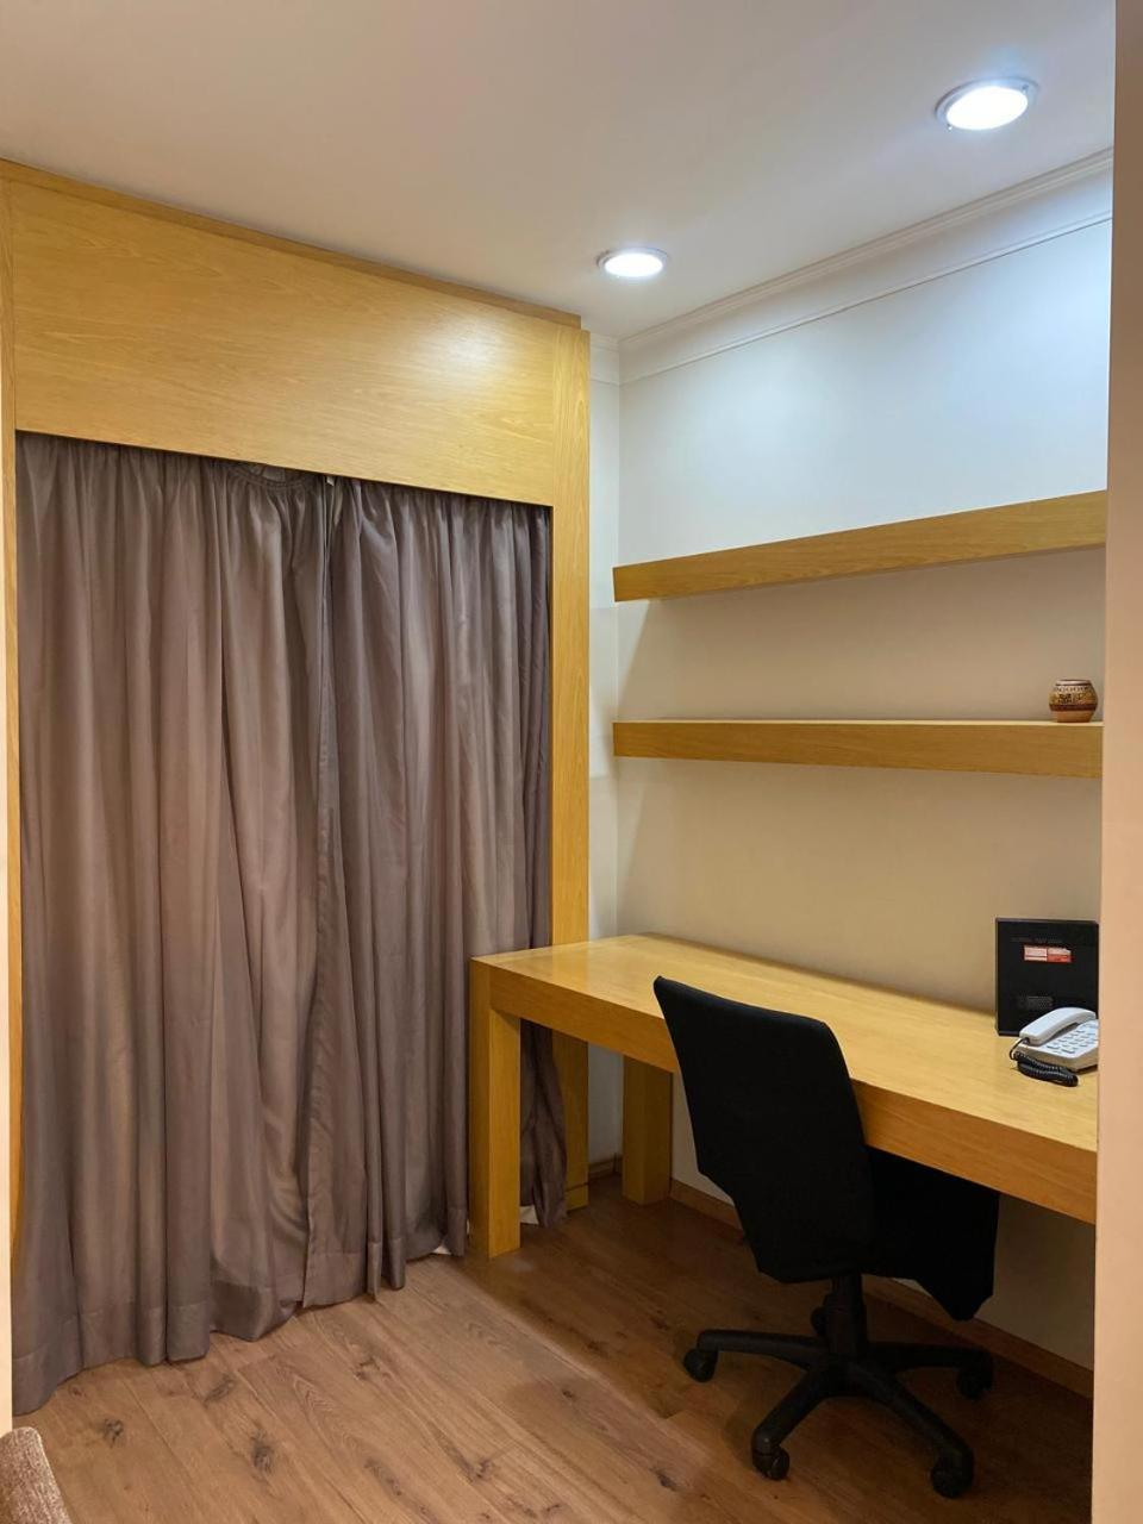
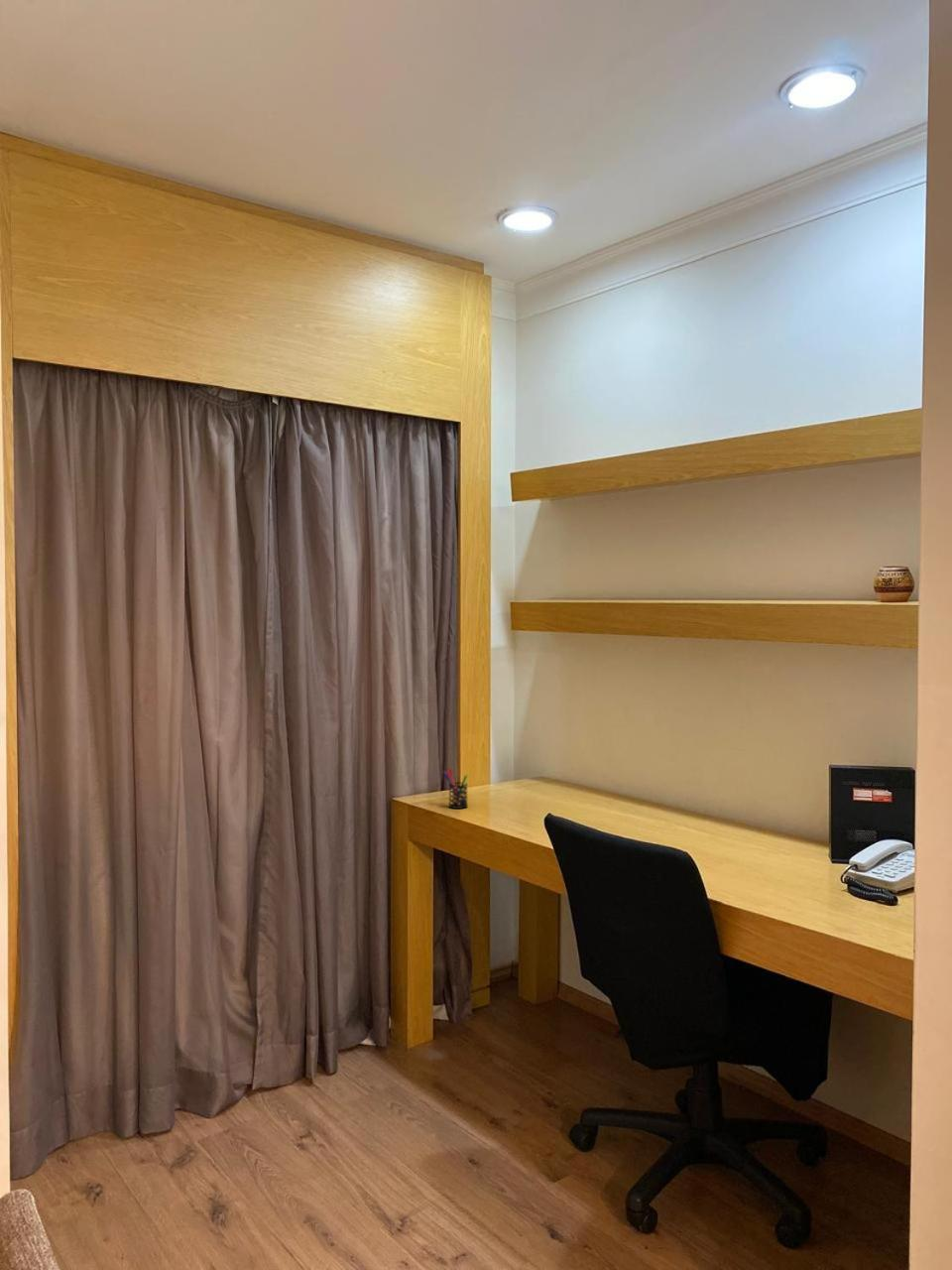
+ pen holder (458, 787)
